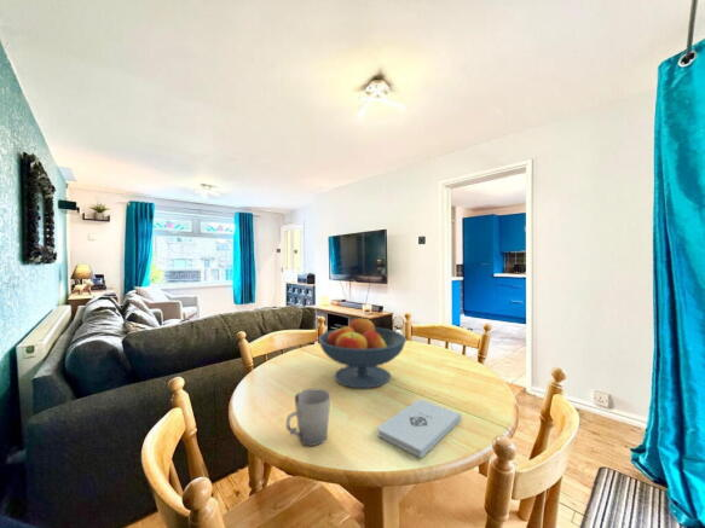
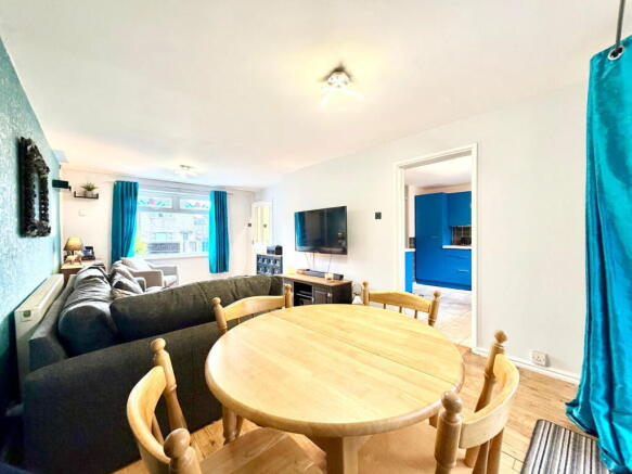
- cup (307, 419)
- notepad (420, 423)
- fruit bowl (362, 349)
